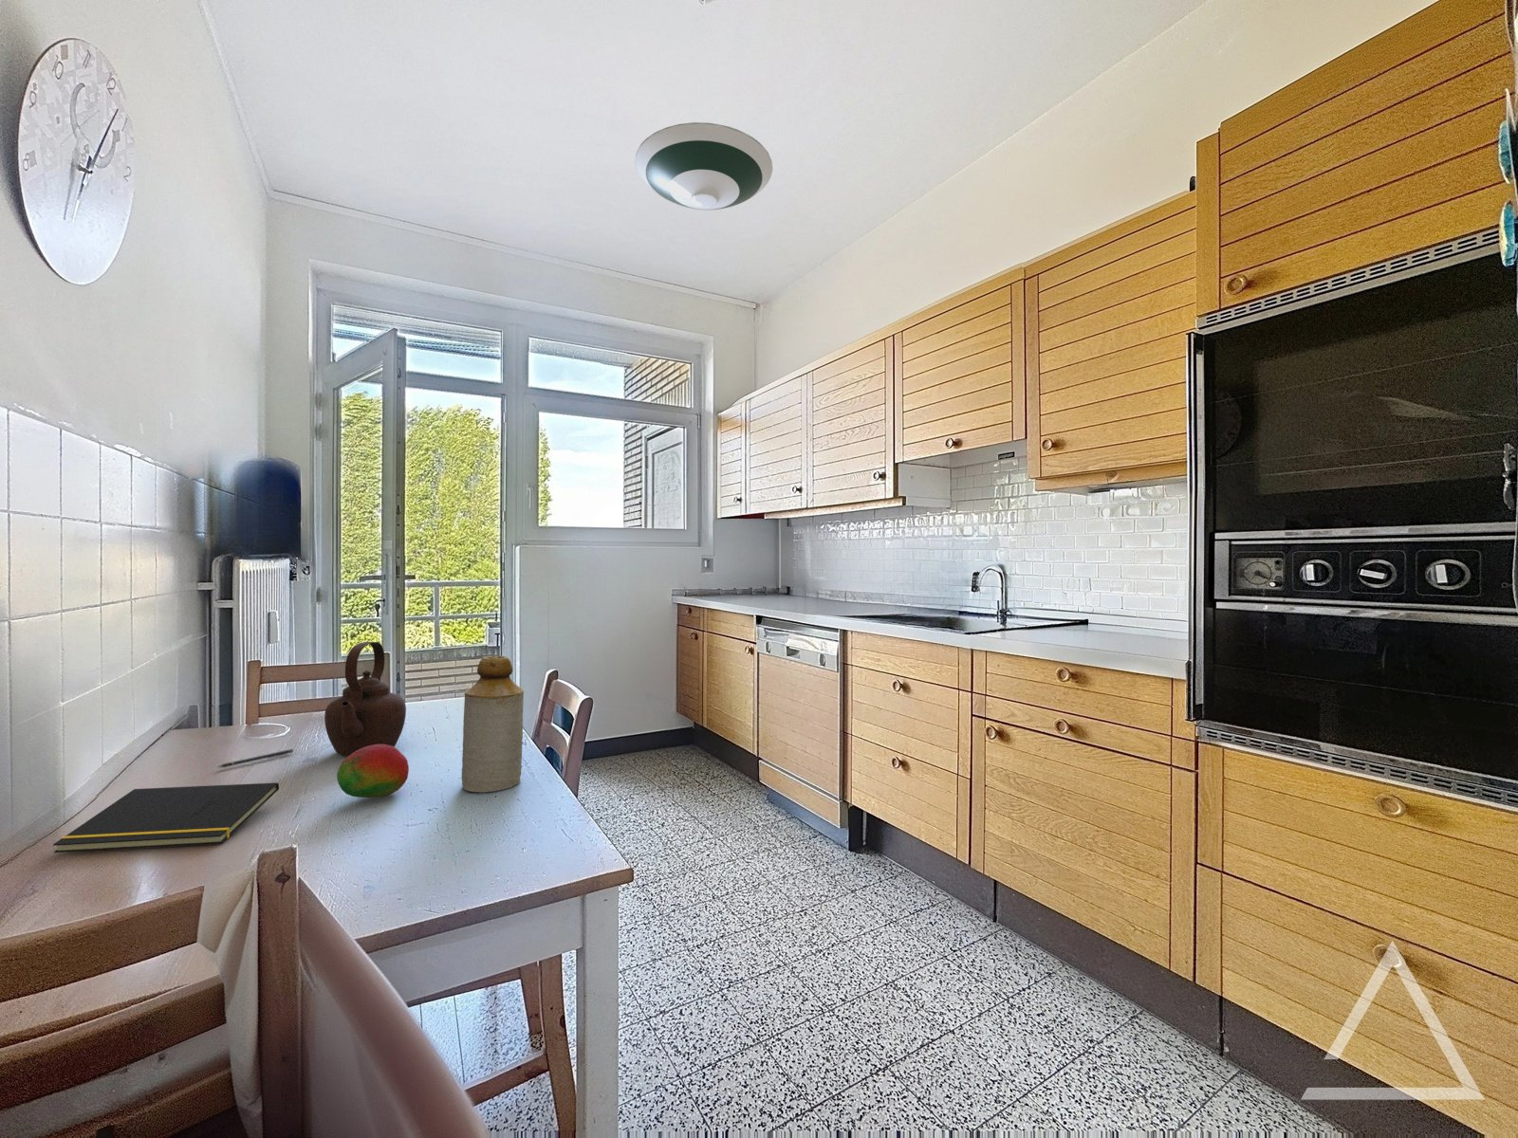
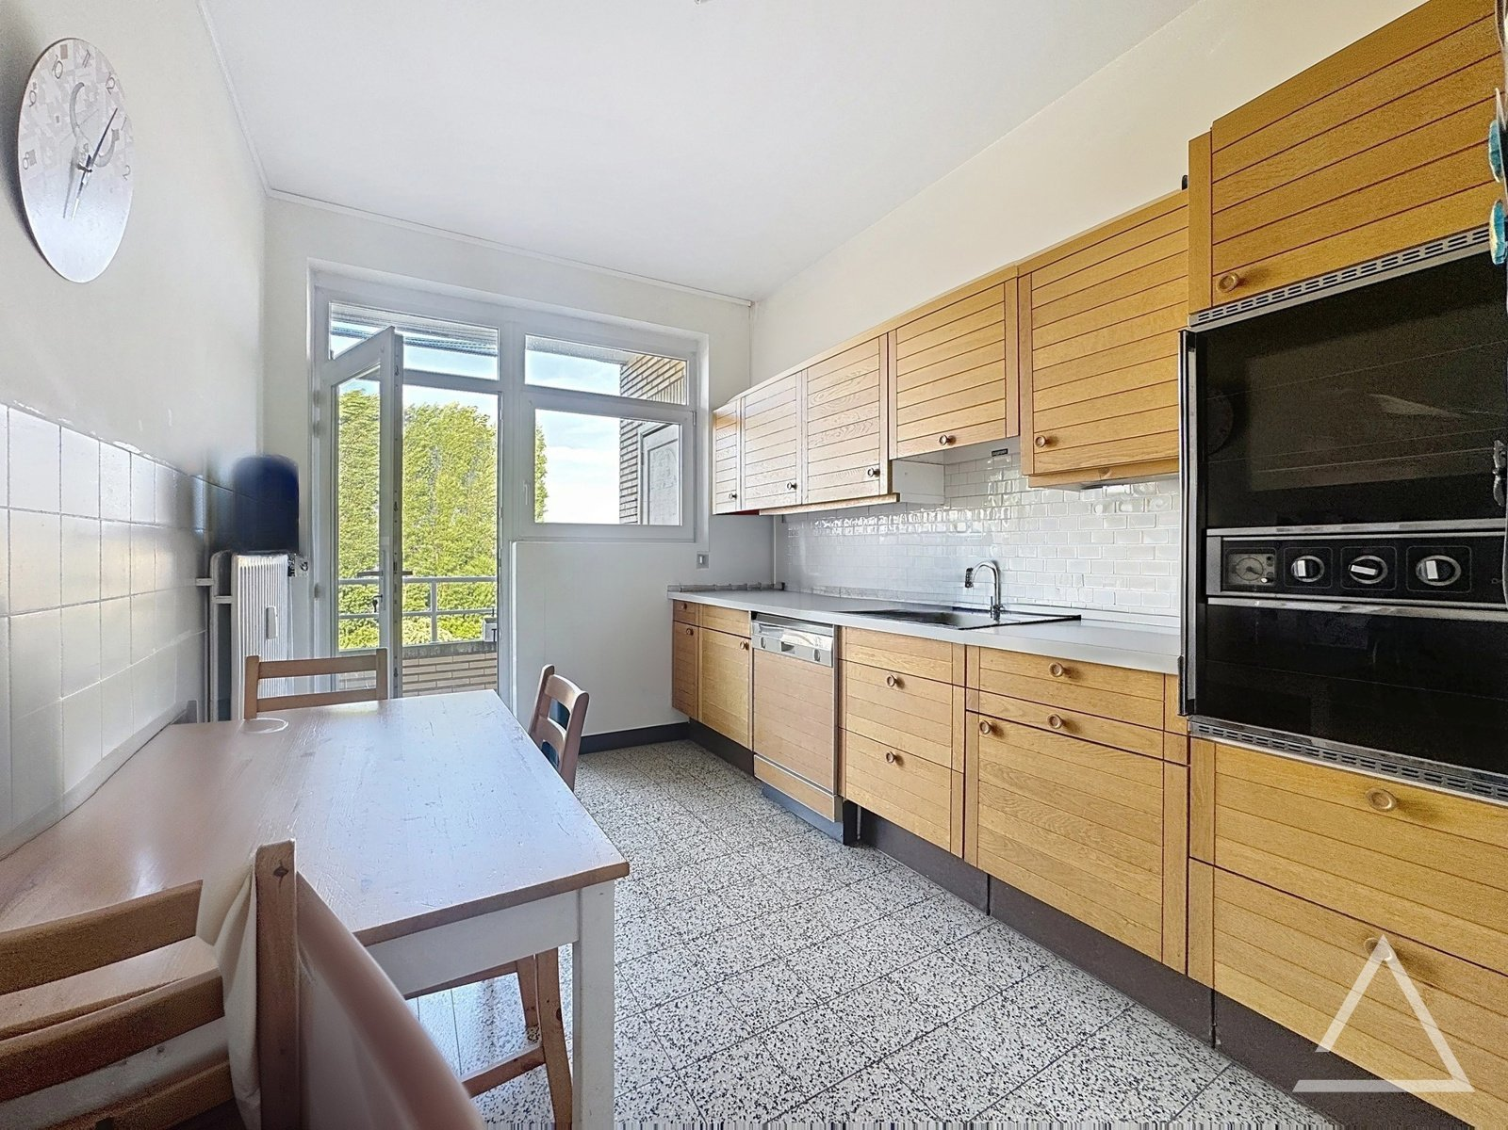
- teapot (362, 697)
- bottle (492, 720)
- fruit (373, 771)
- notepad (176, 814)
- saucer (704, 184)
- pen (256, 758)
